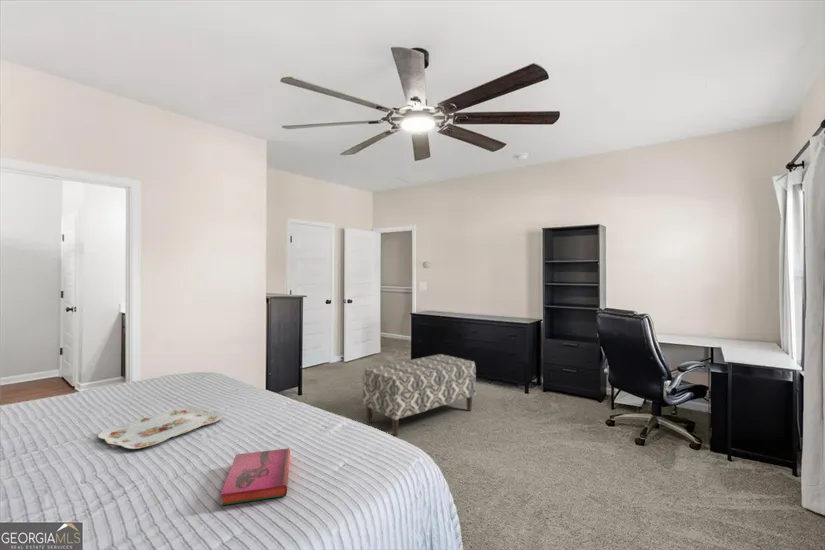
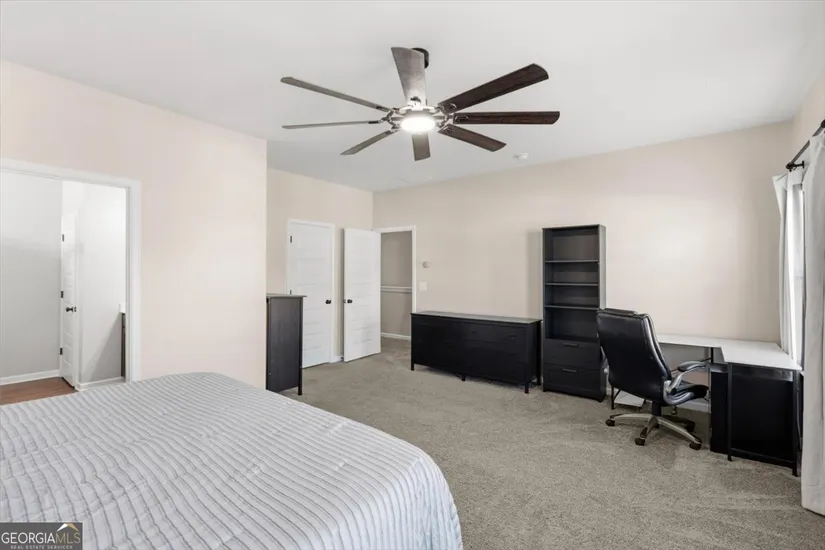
- serving tray (164, 426)
- bench (421, 390)
- hardback book (259, 473)
